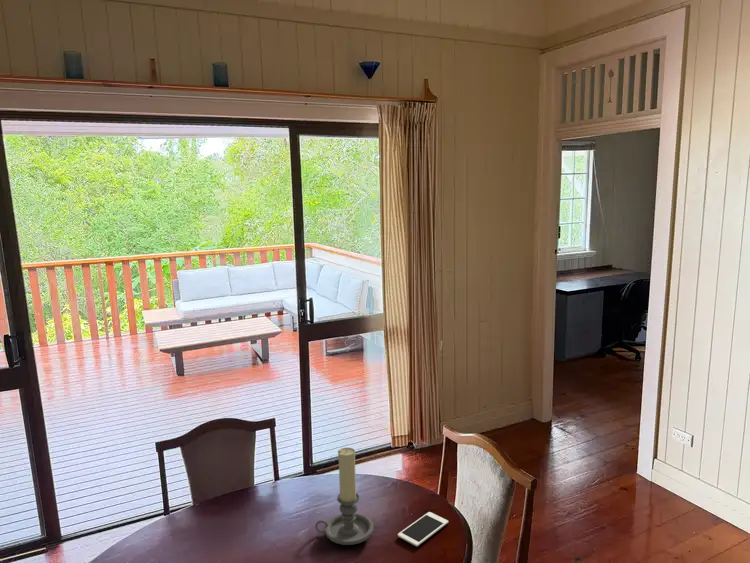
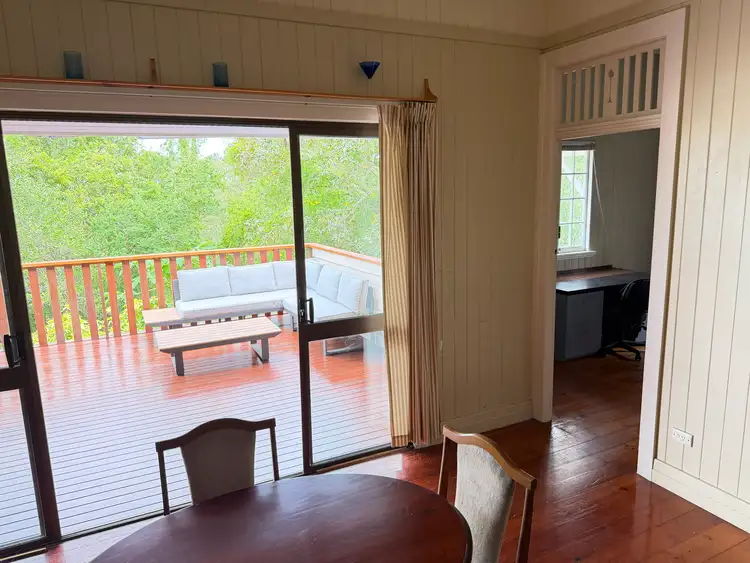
- cell phone (423, 528)
- candle holder (343, 491)
